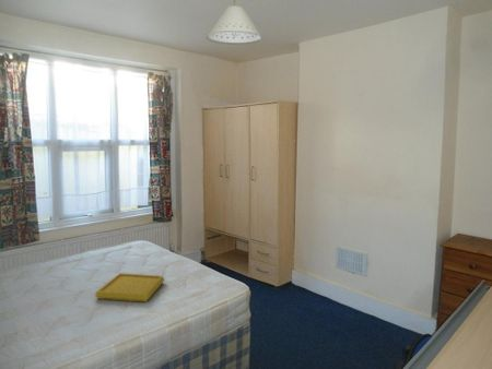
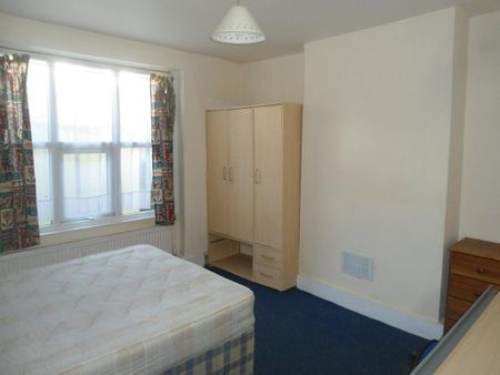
- serving tray (131, 286)
